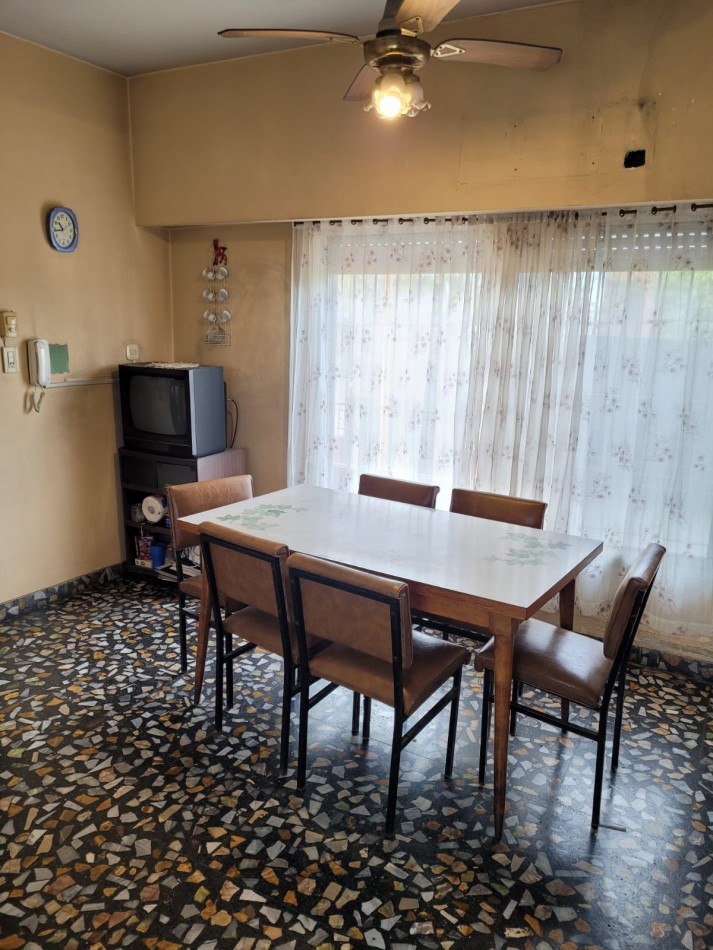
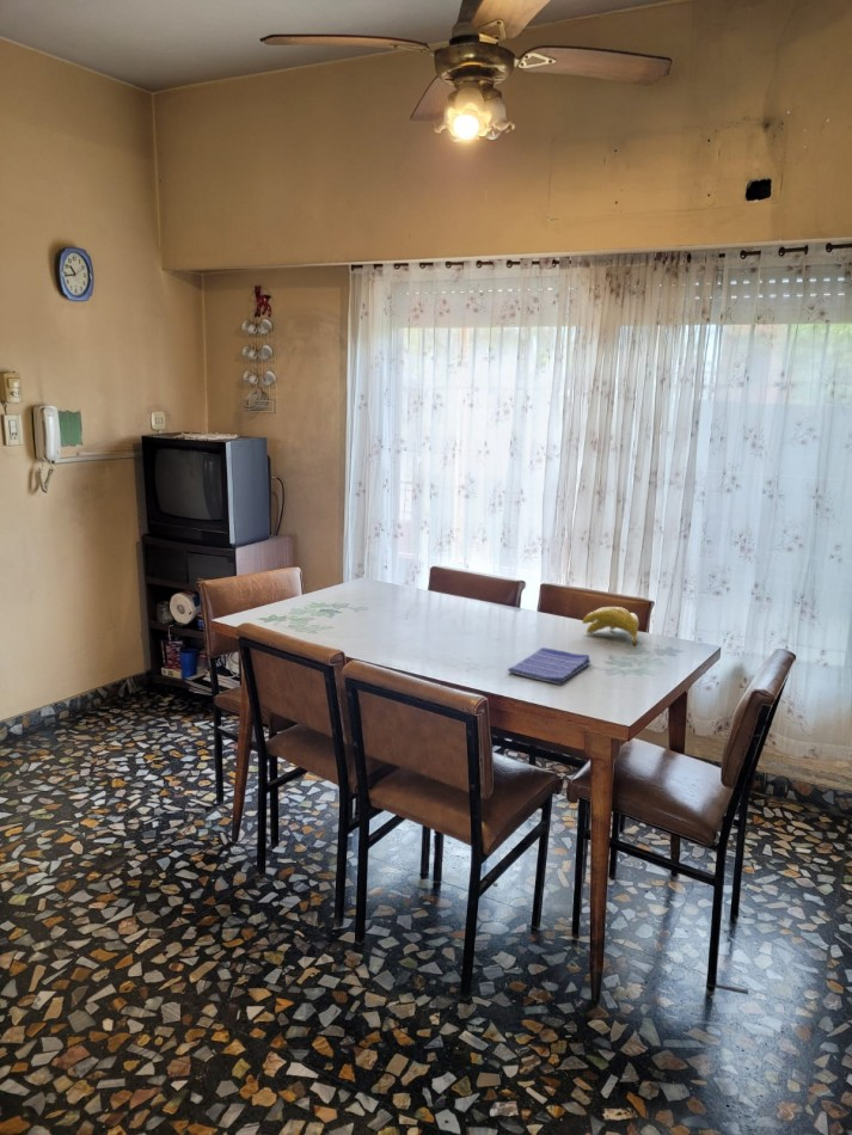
+ dish towel (550, 663)
+ banana (615, 622)
